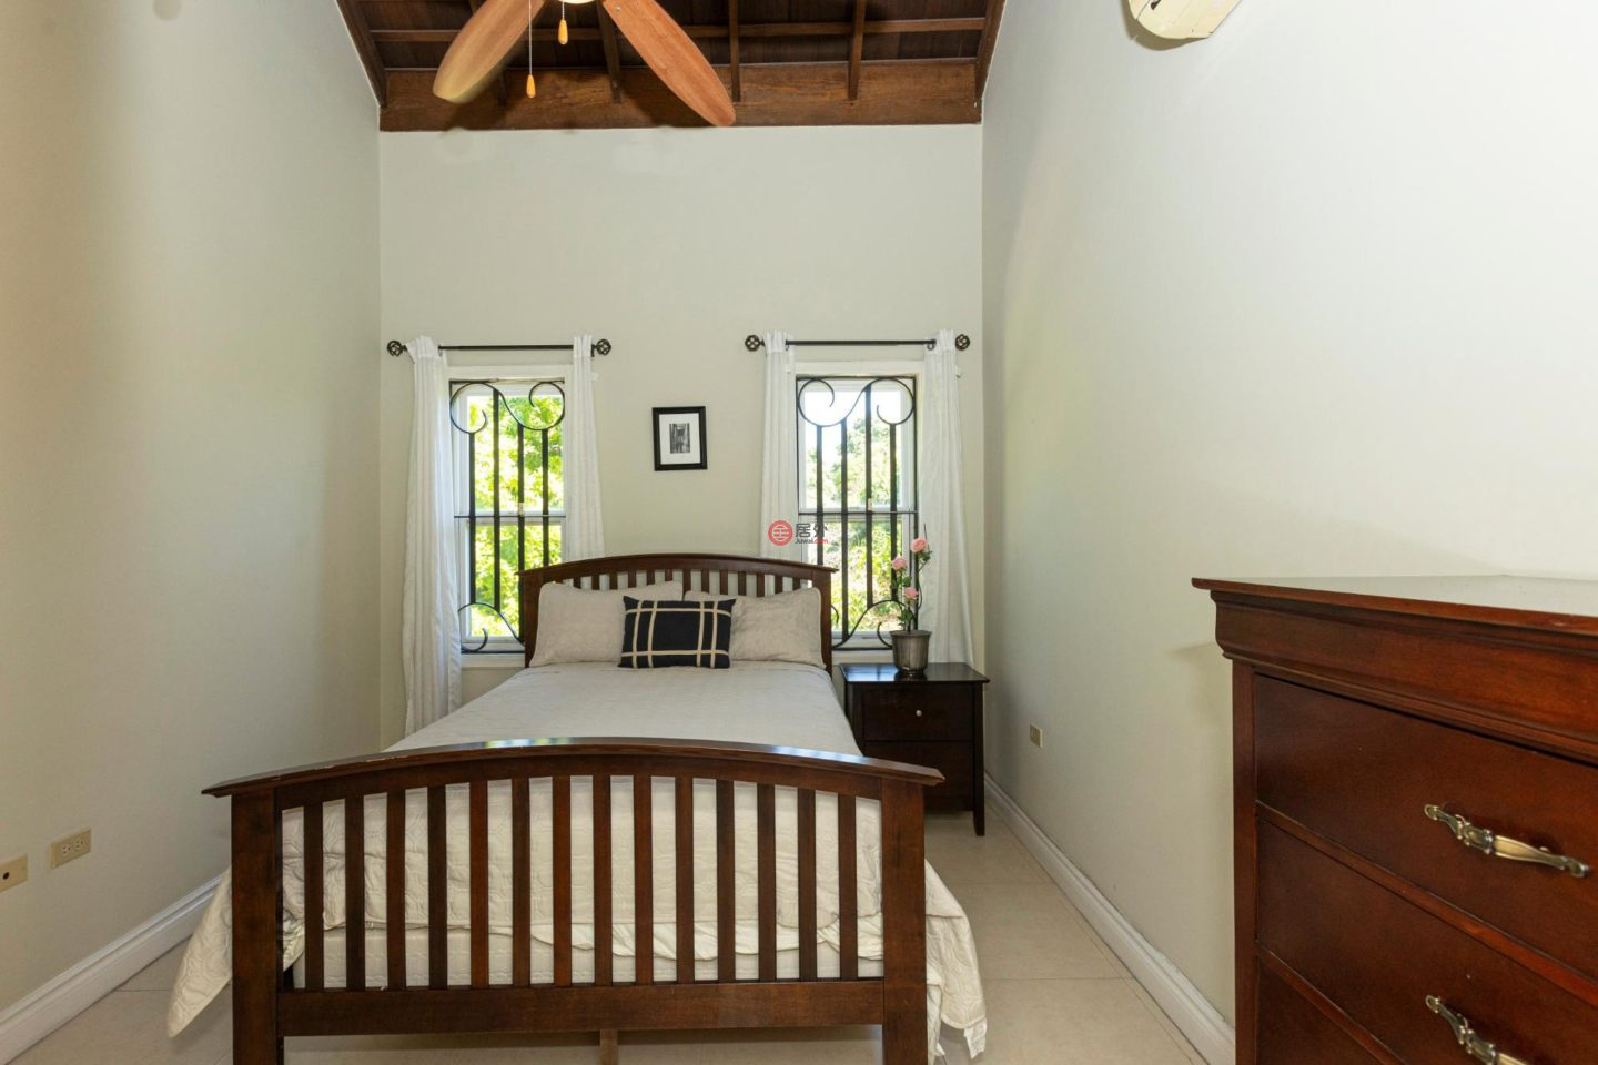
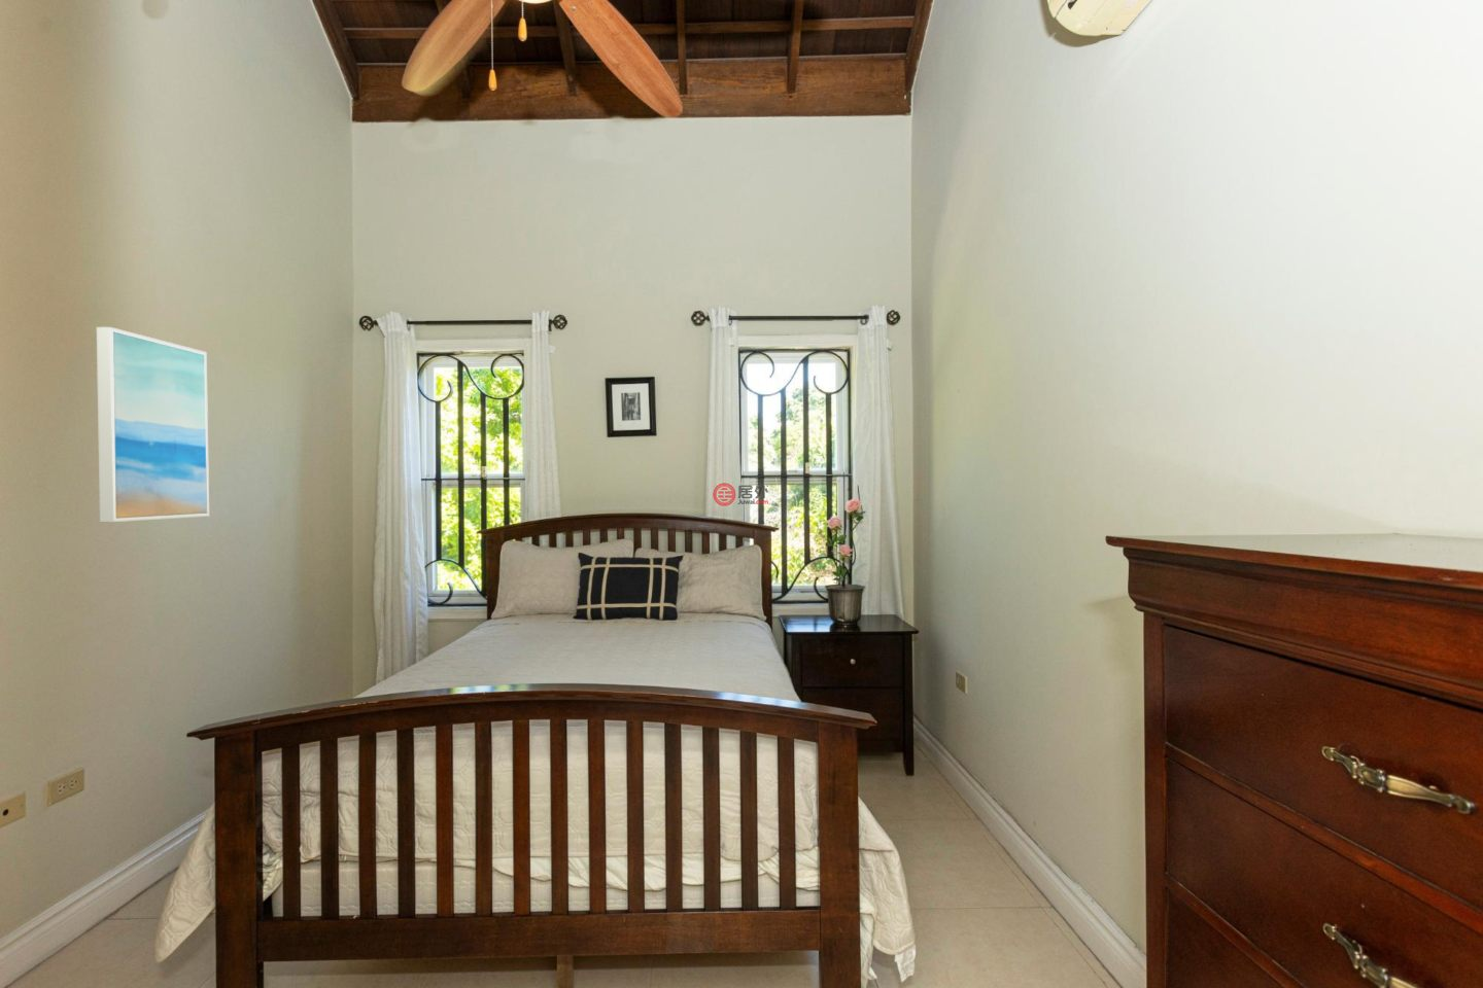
+ wall art (158, 429)
